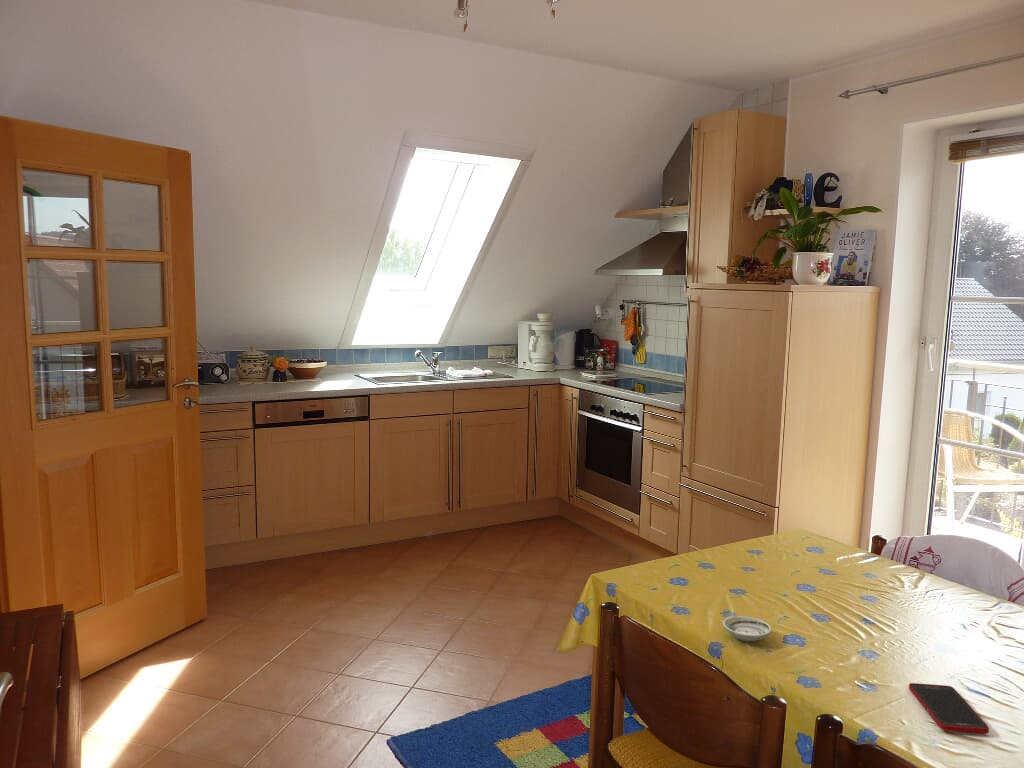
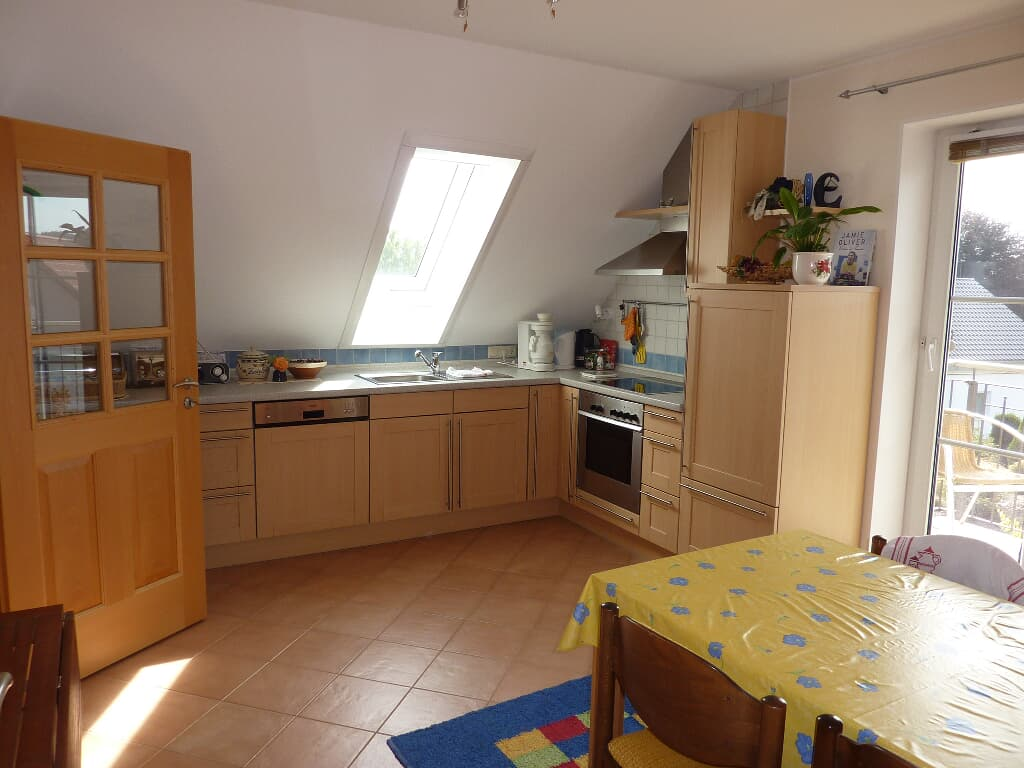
- cell phone (946, 707)
- saucer (746, 630)
